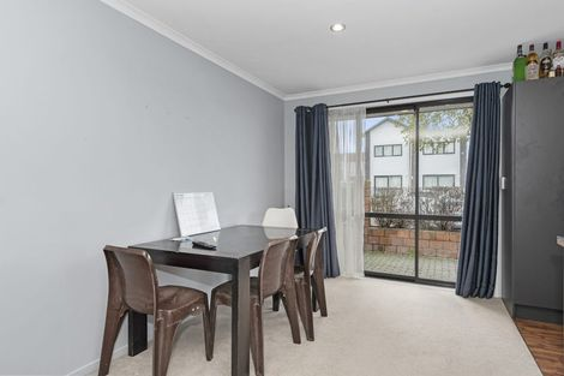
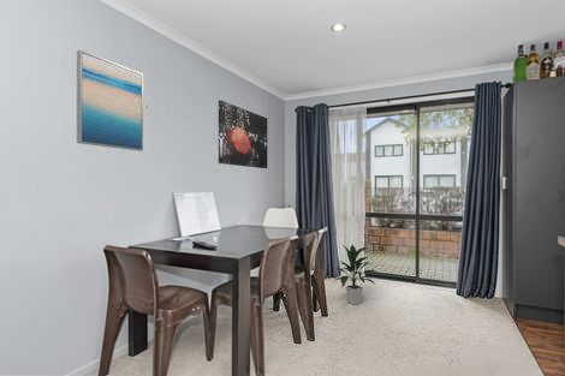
+ indoor plant (353, 271)
+ wall art (112, 105)
+ wall art (245, 138)
